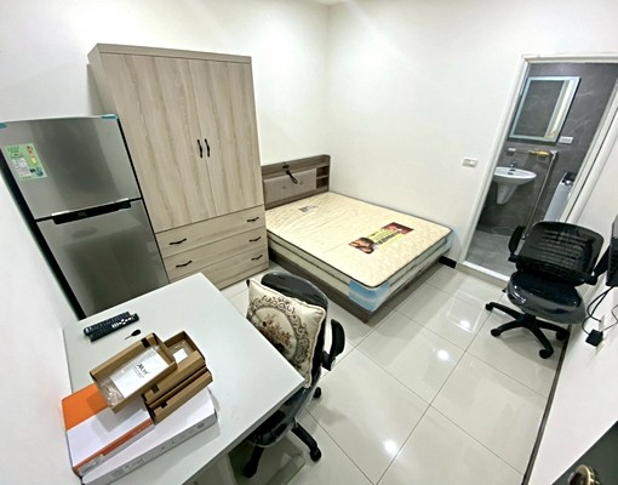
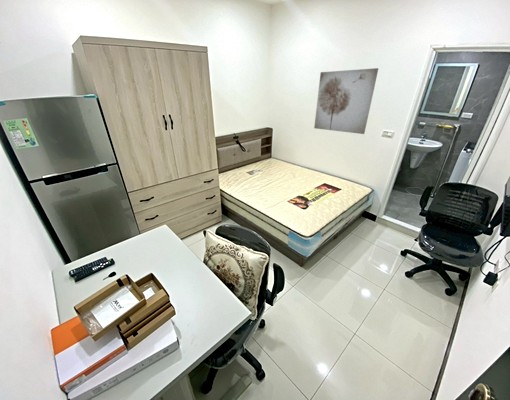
+ wall art (341, 102)
